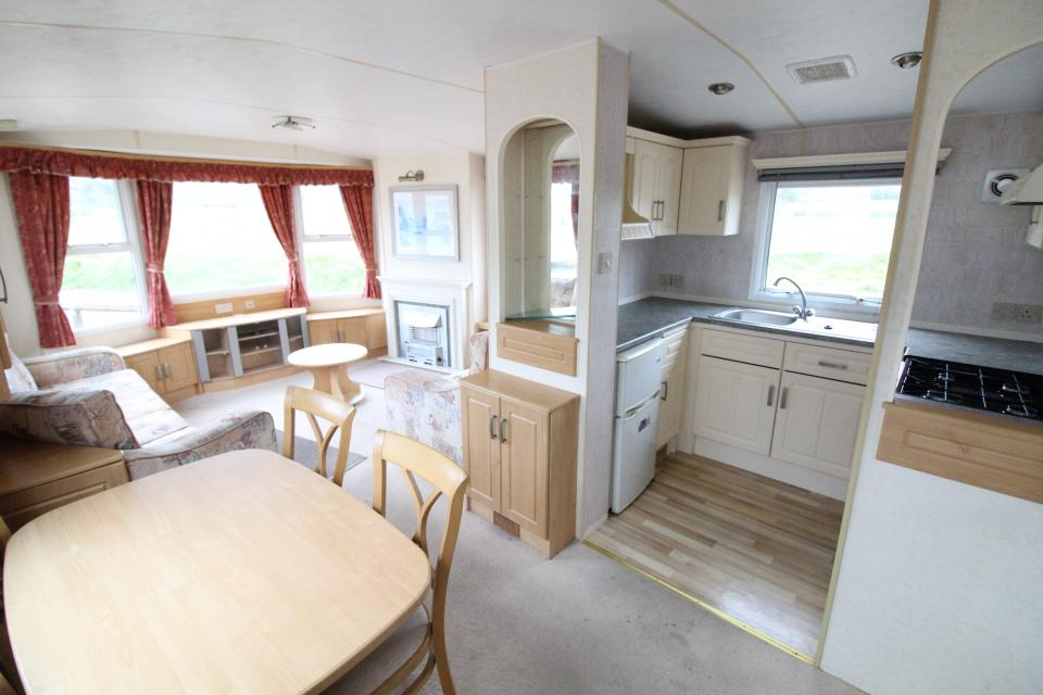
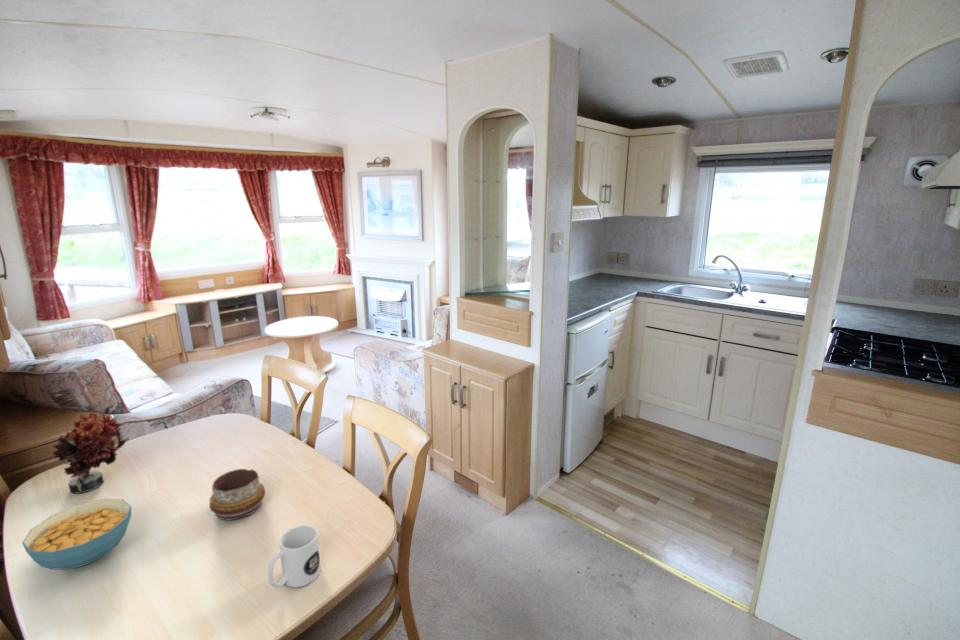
+ decorative bowl (237, 494)
+ cereal bowl (83, 540)
+ mug (293, 559)
+ artificial flower (90, 449)
